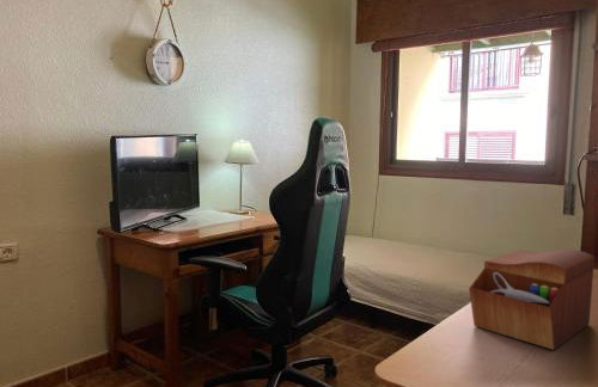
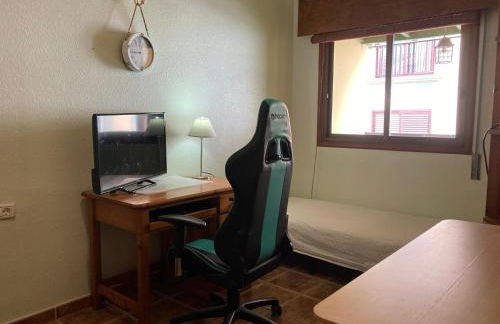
- sewing box (529, 290)
